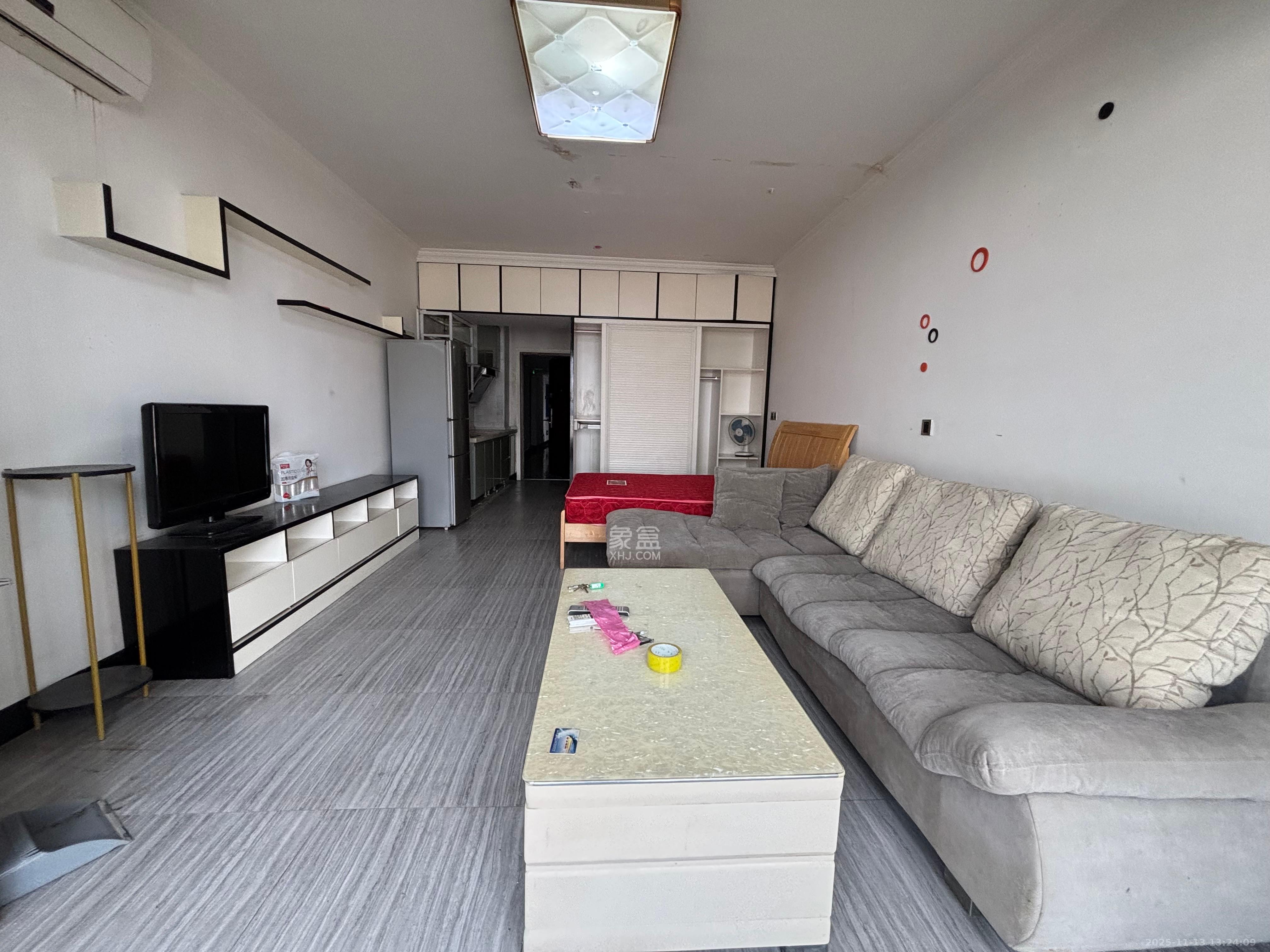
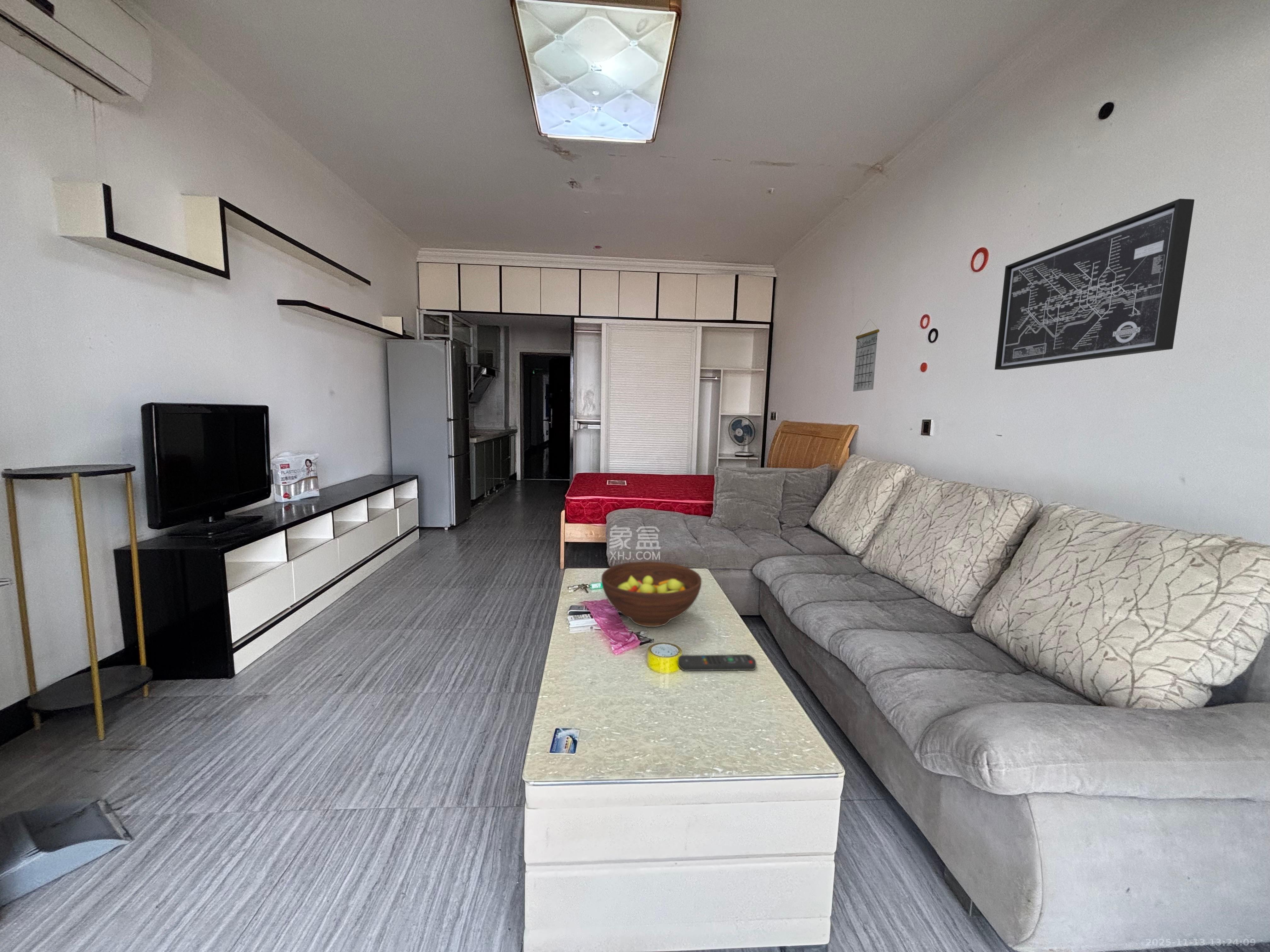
+ wall art (1075, 301)
+ calendar (866, 355)
+ fruit bowl (651, 598)
+ remote control (717, 662)
